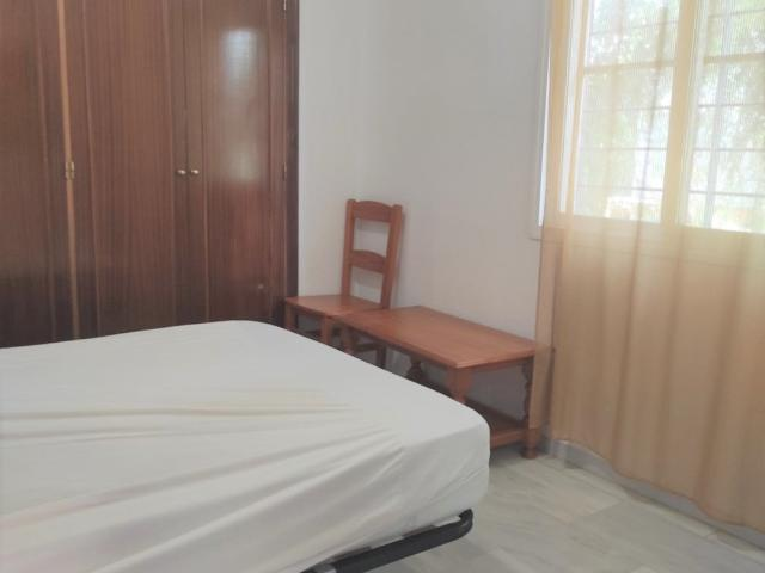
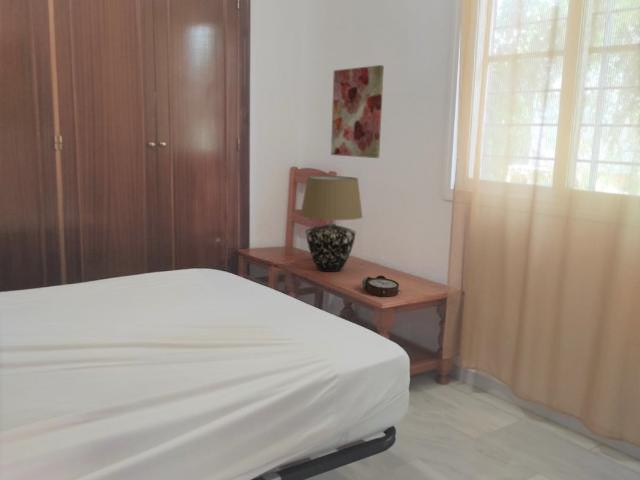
+ alarm clock (379, 284)
+ wall art (355, 112)
+ table lamp (331, 224)
